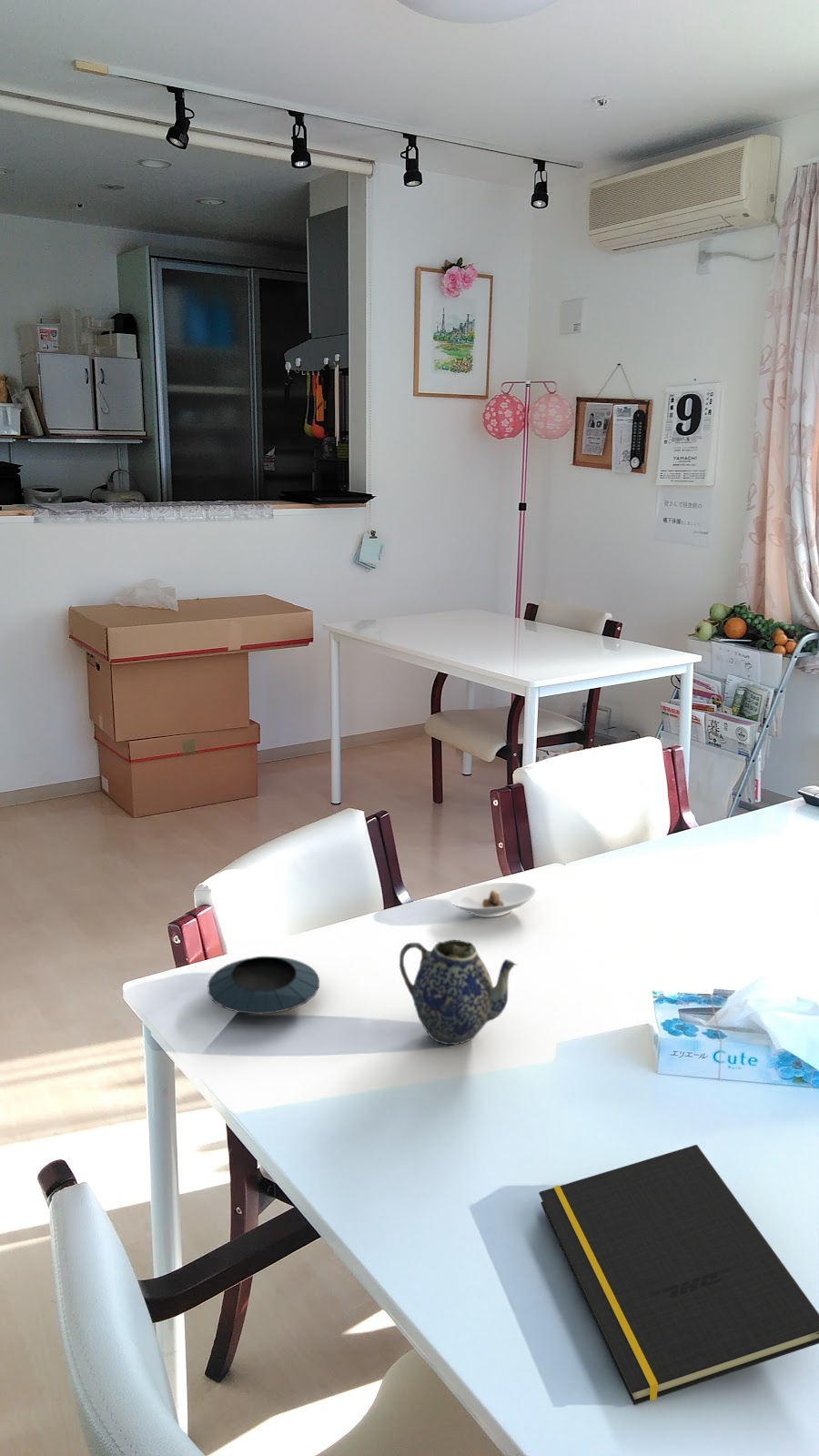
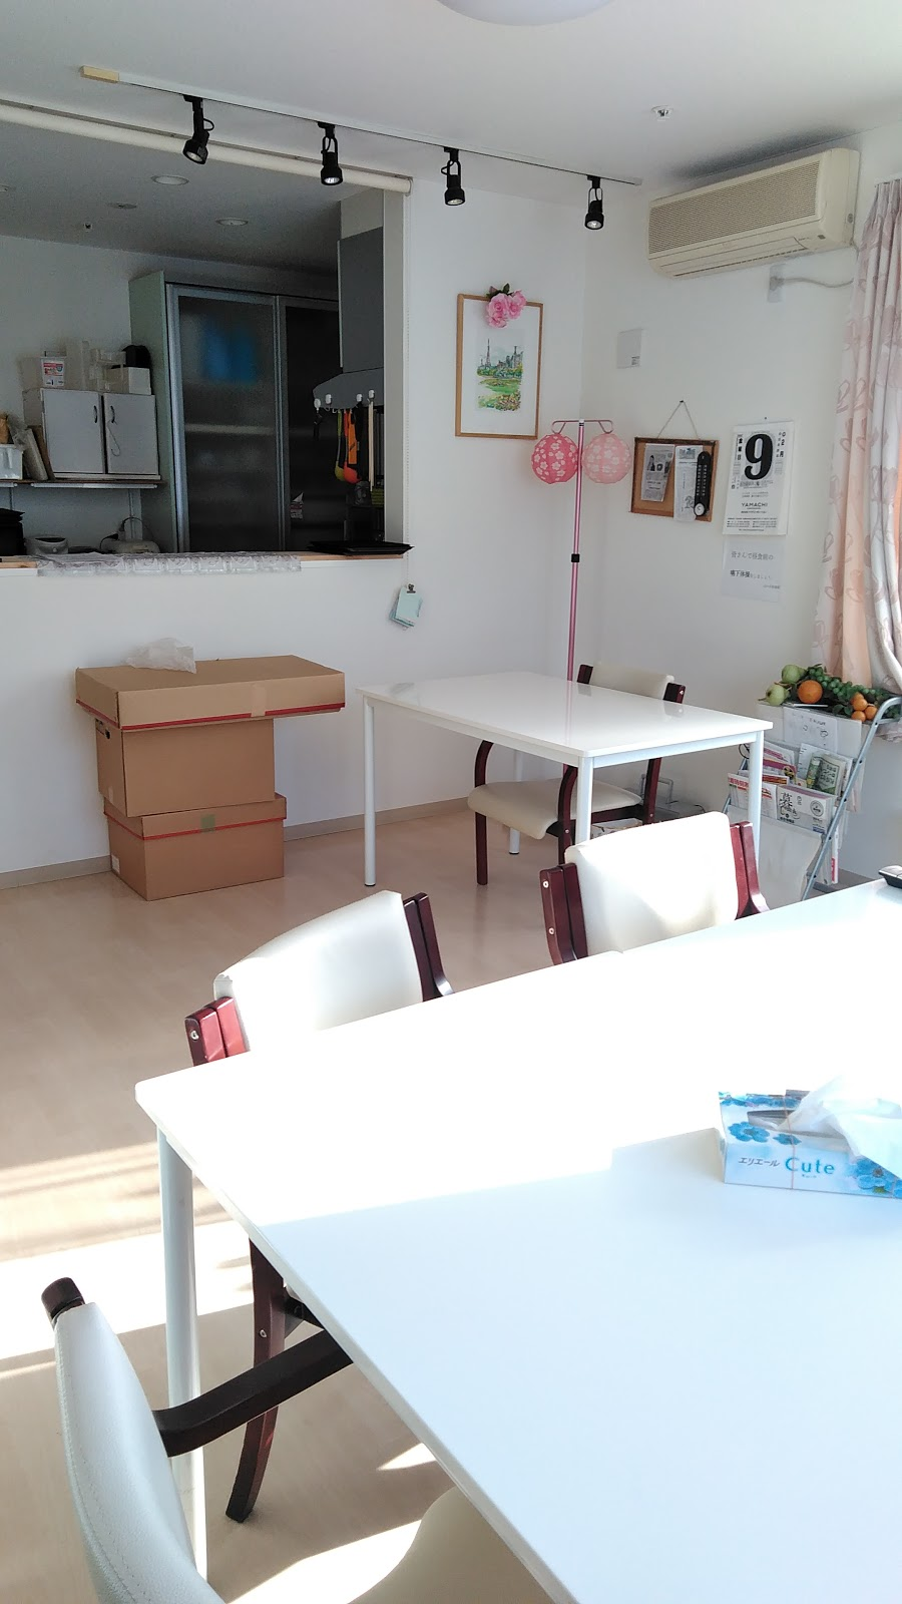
- saucer (492, 901)
- teapot (456, 988)
- saucer (264, 980)
- notepad (669, 1259)
